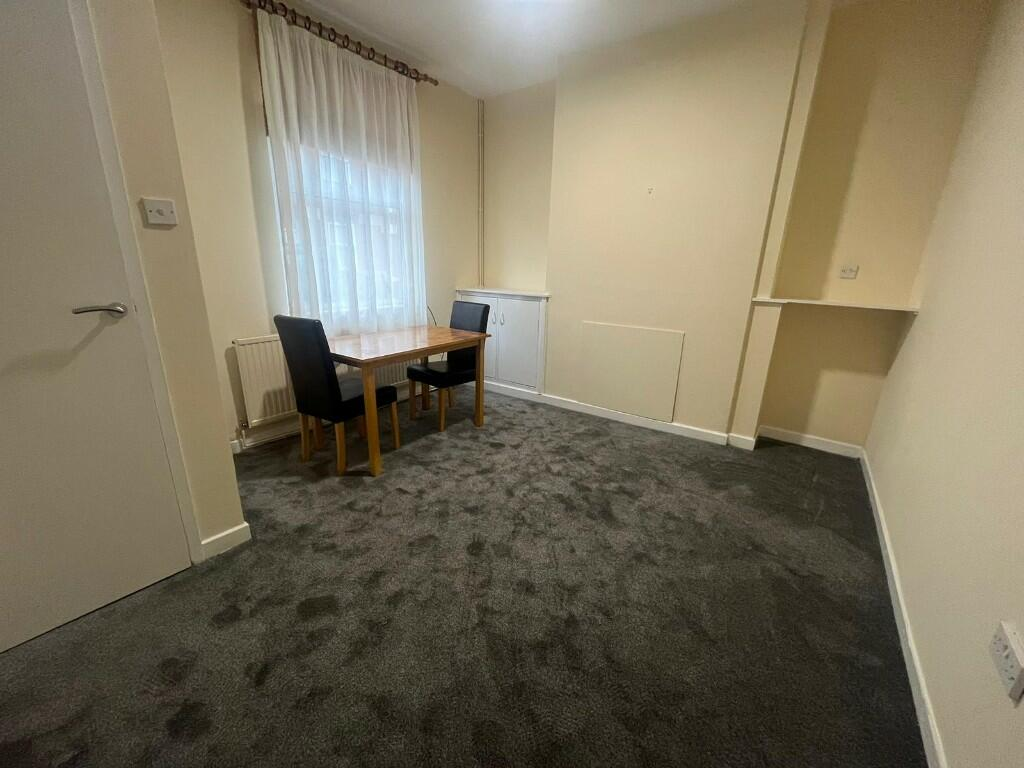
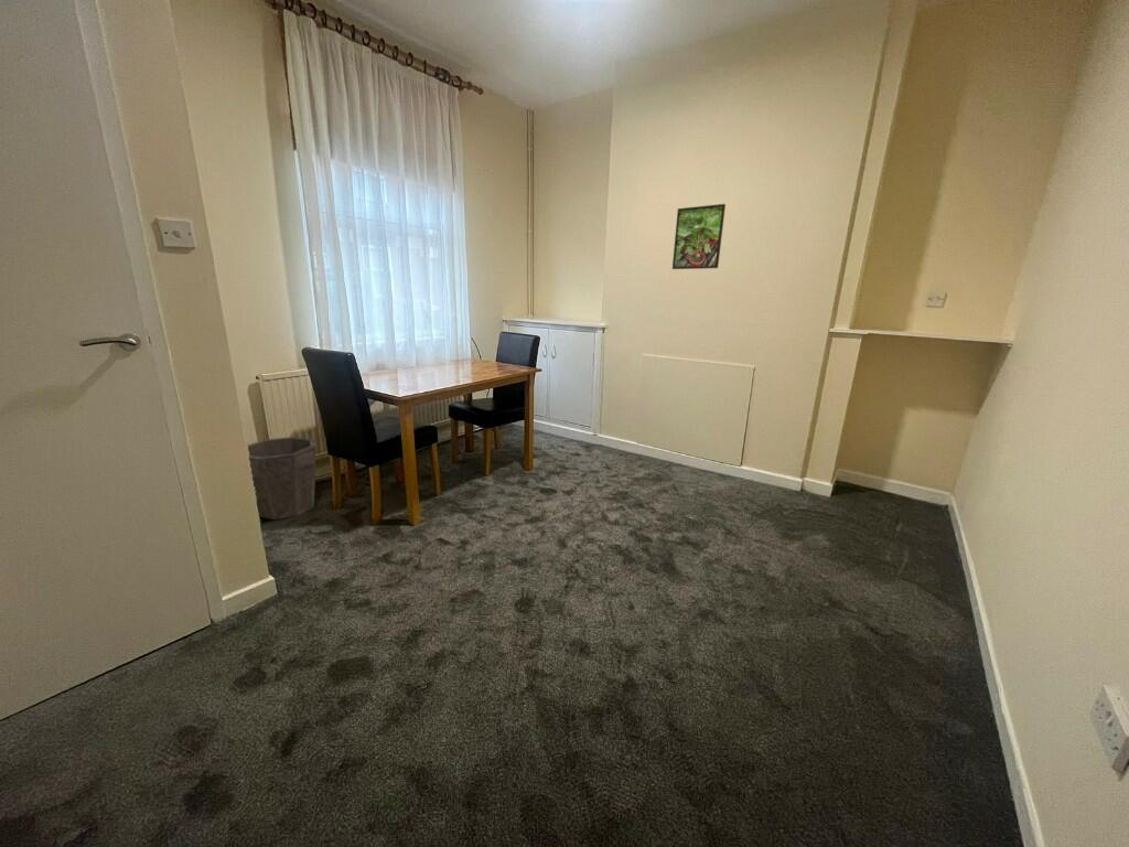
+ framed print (697, 237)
+ waste bin (282, 478)
